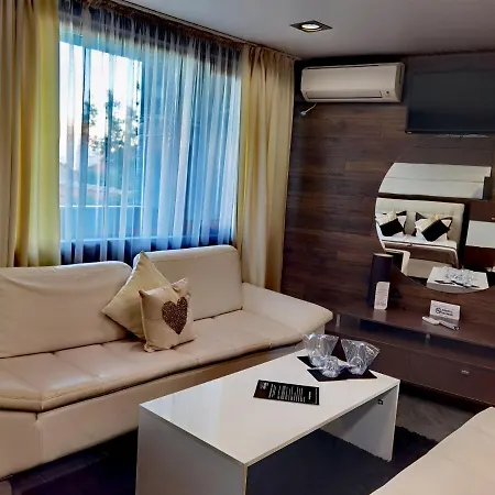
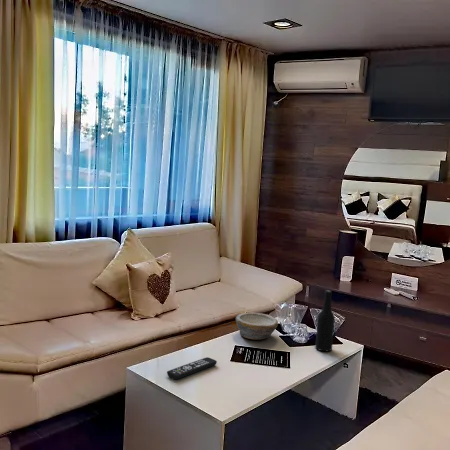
+ bottle (325, 320)
+ bowl (256, 327)
+ remote control (192, 368)
